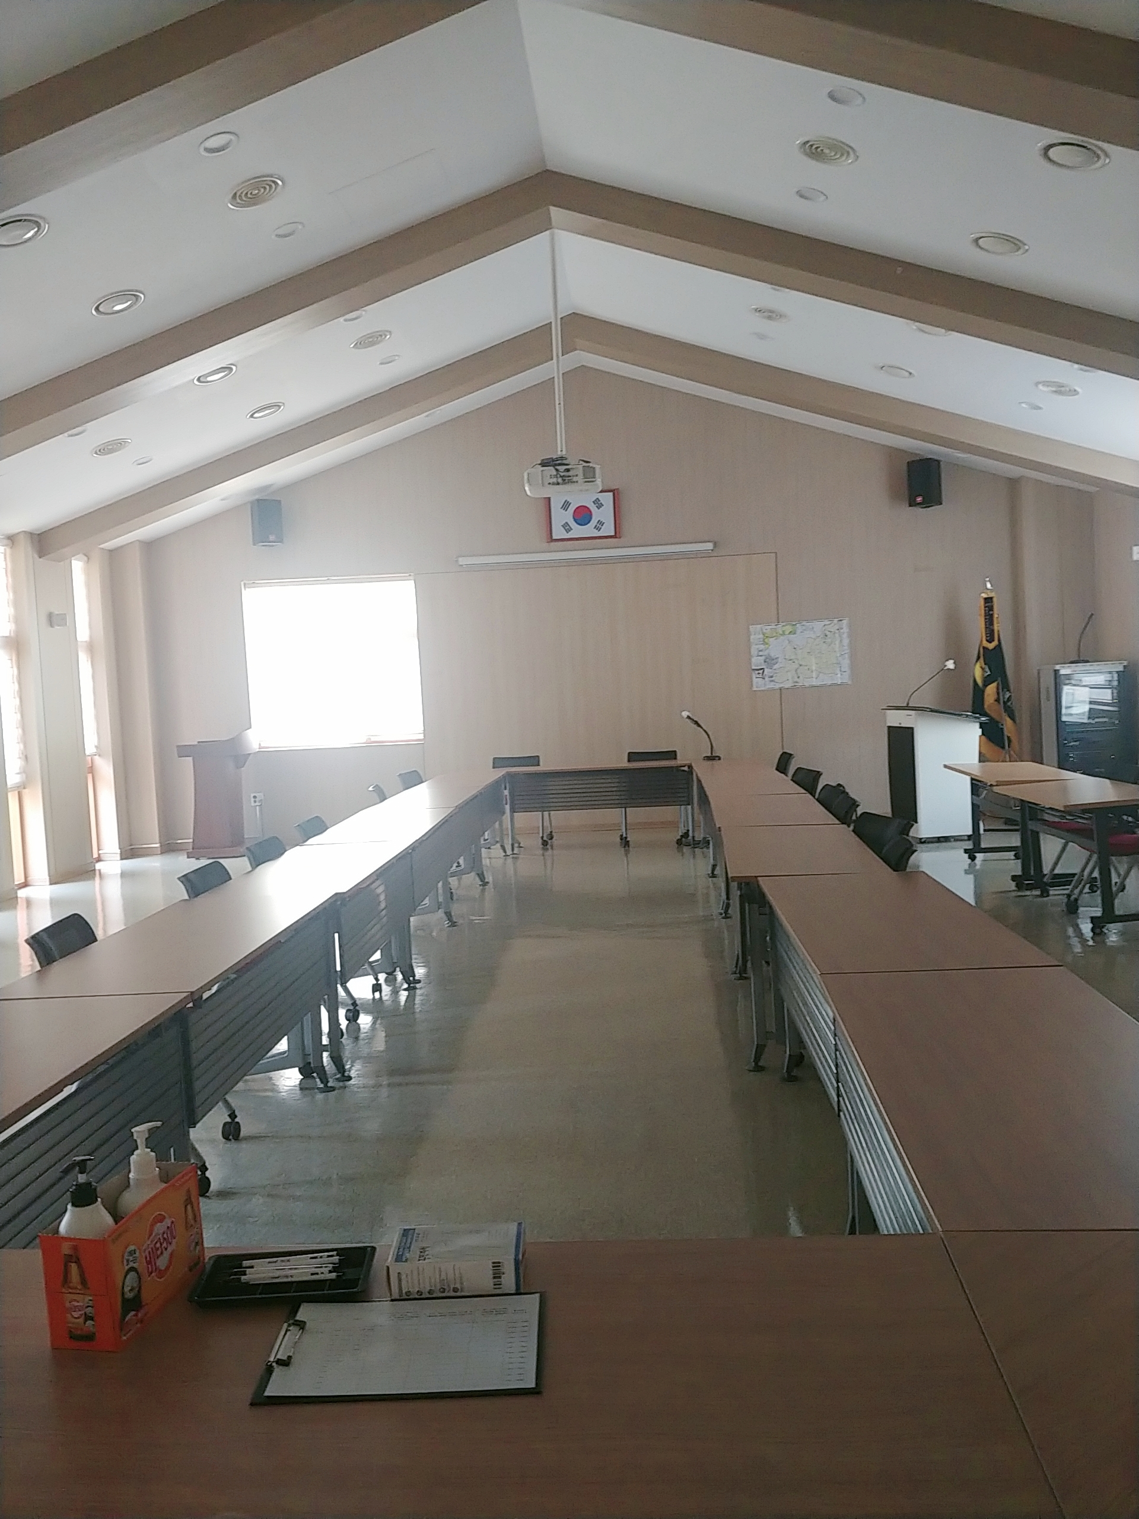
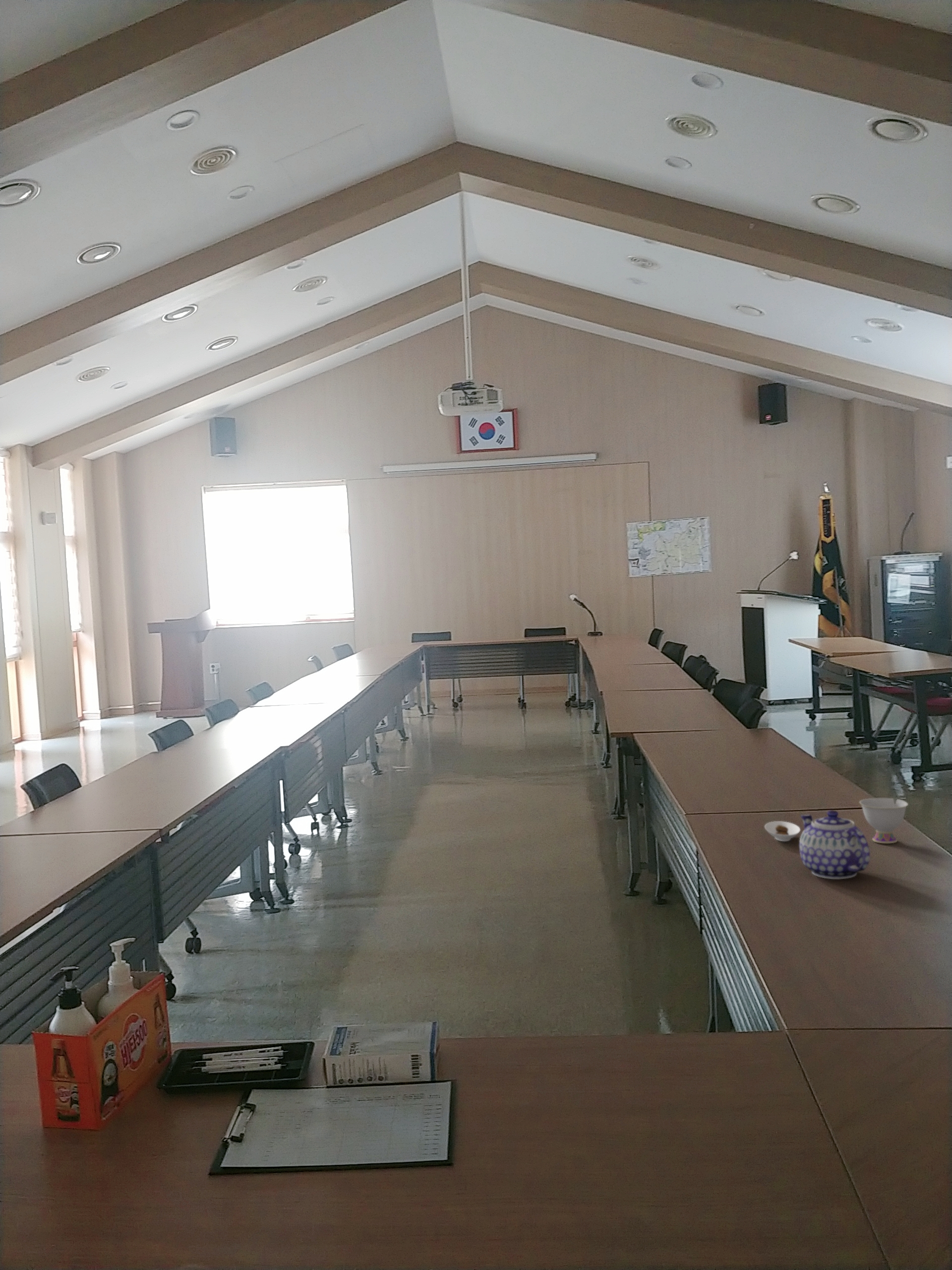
+ saucer (782, 831)
+ teacup (883, 821)
+ teapot (833, 841)
